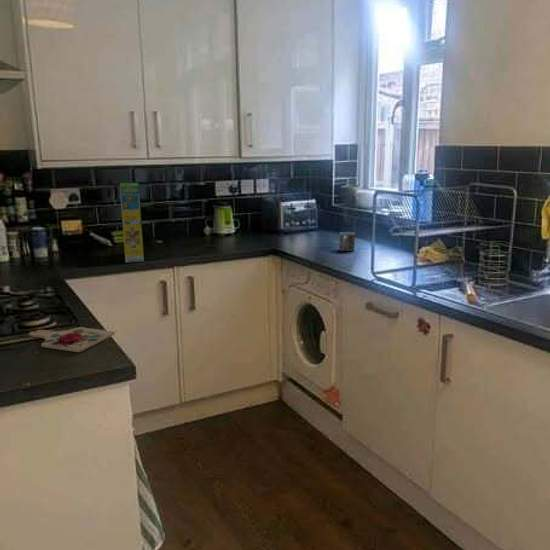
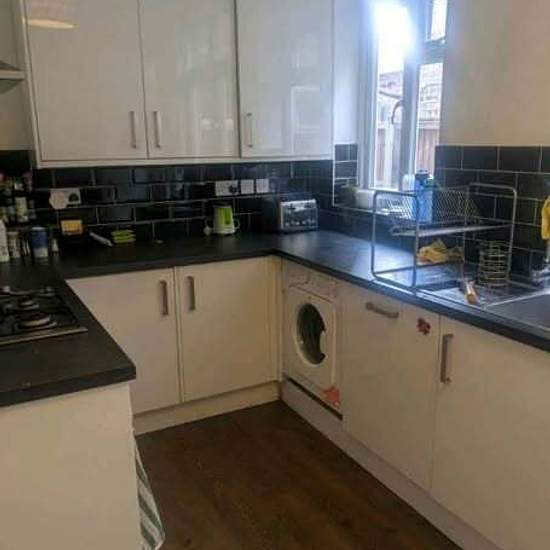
- cup (346, 242)
- cutting board (63, 333)
- cereal box (131, 221)
